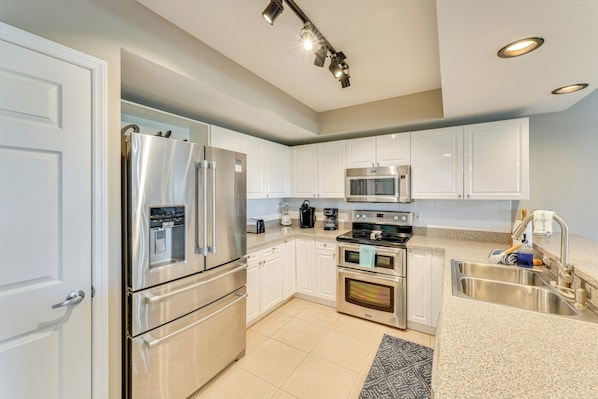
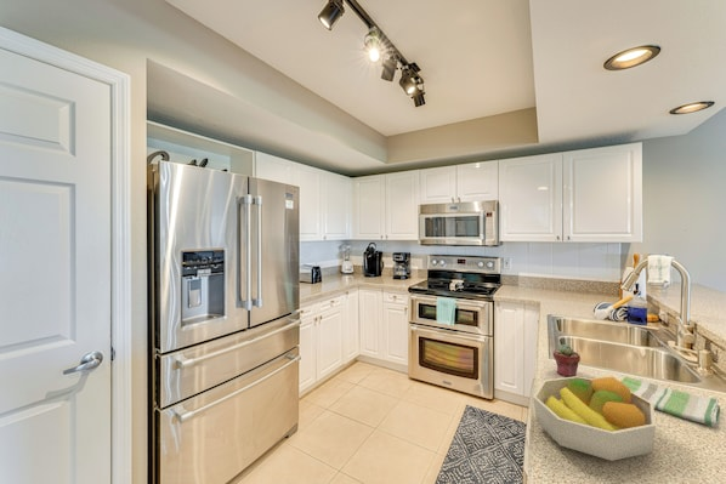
+ fruit bowl (591, 409)
+ dish towel (664, 397)
+ potted succulent (566, 359)
